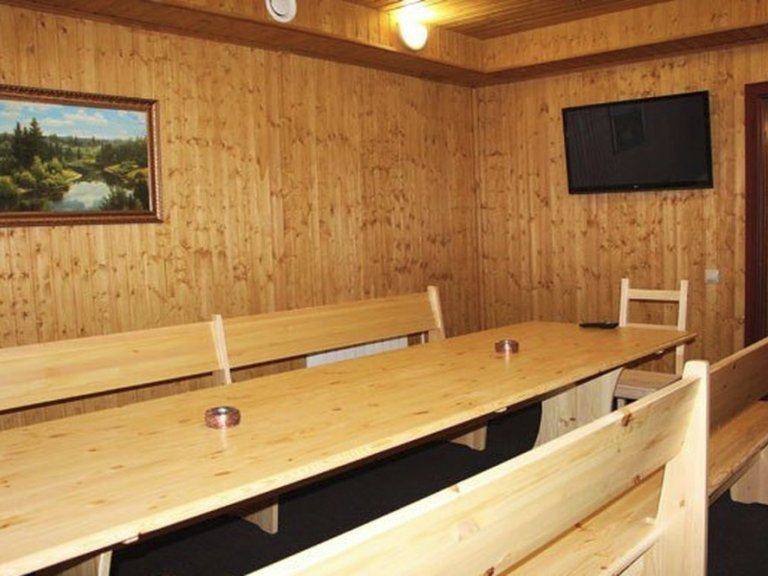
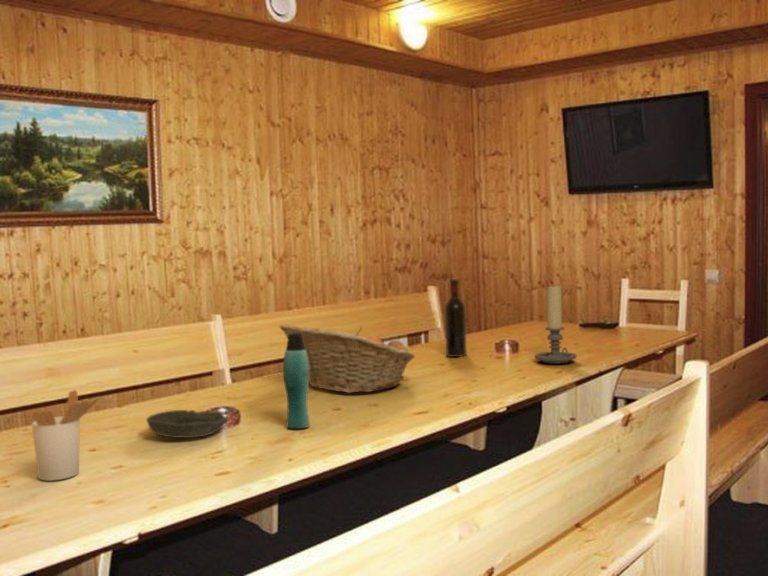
+ candle holder (556, 323)
+ bottle (296, 379)
+ utensil holder (66, 435)
+ bowl (189, 422)
+ fruit basket (346, 352)
+ wine bottle (455, 317)
